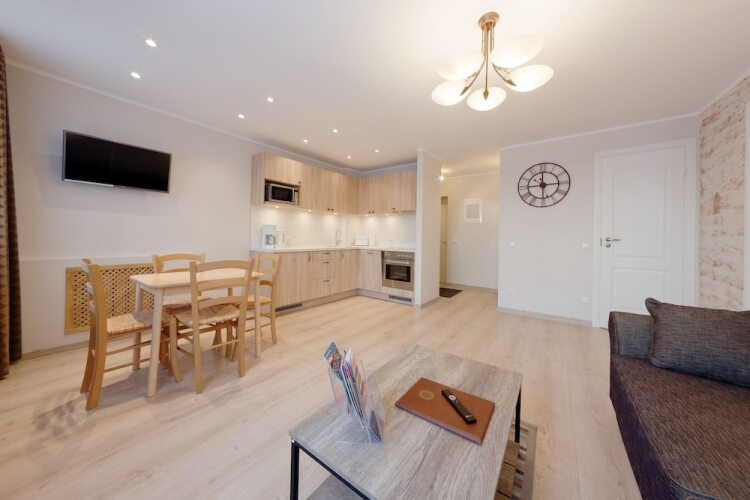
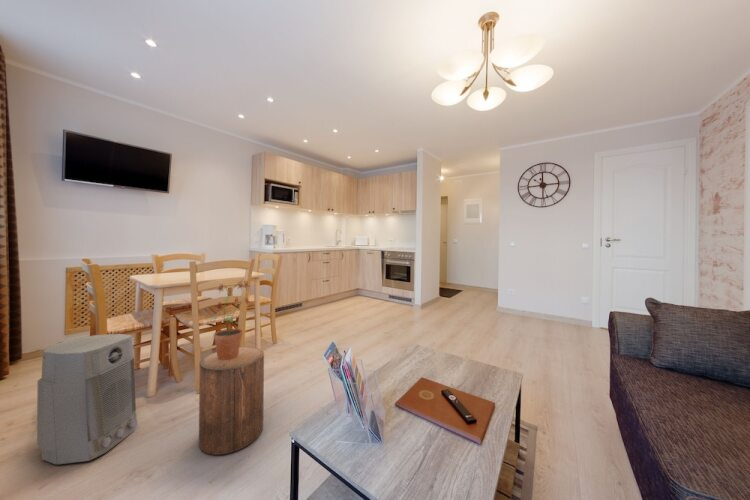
+ potted plant (229, 317)
+ air purifier (88, 391)
+ stool (232, 395)
